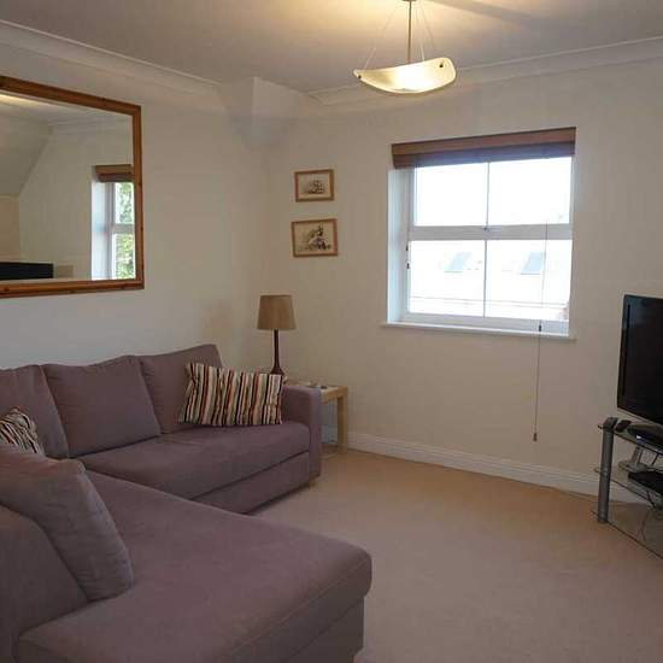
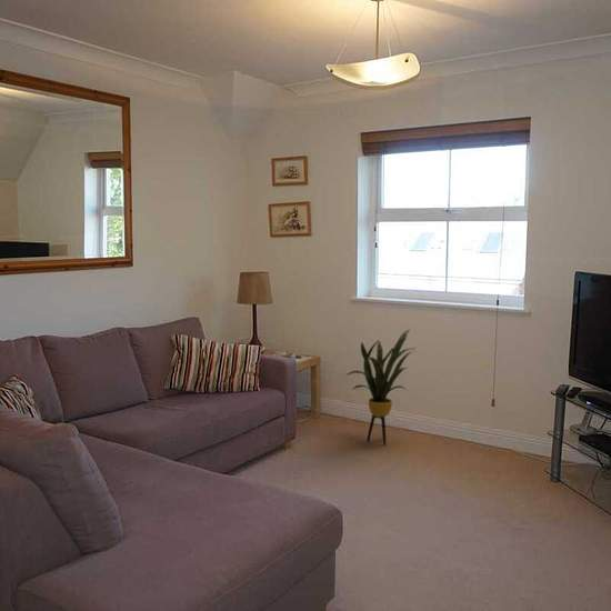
+ house plant (387, 388)
